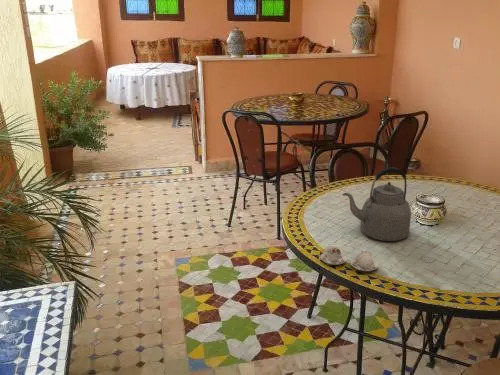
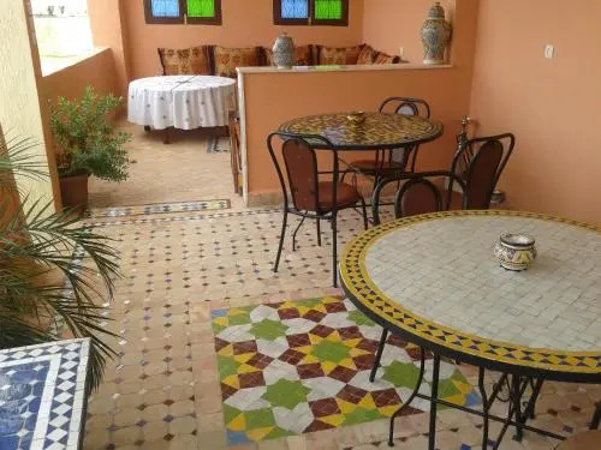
- kettle (376, 201)
- chinaware (346, 258)
